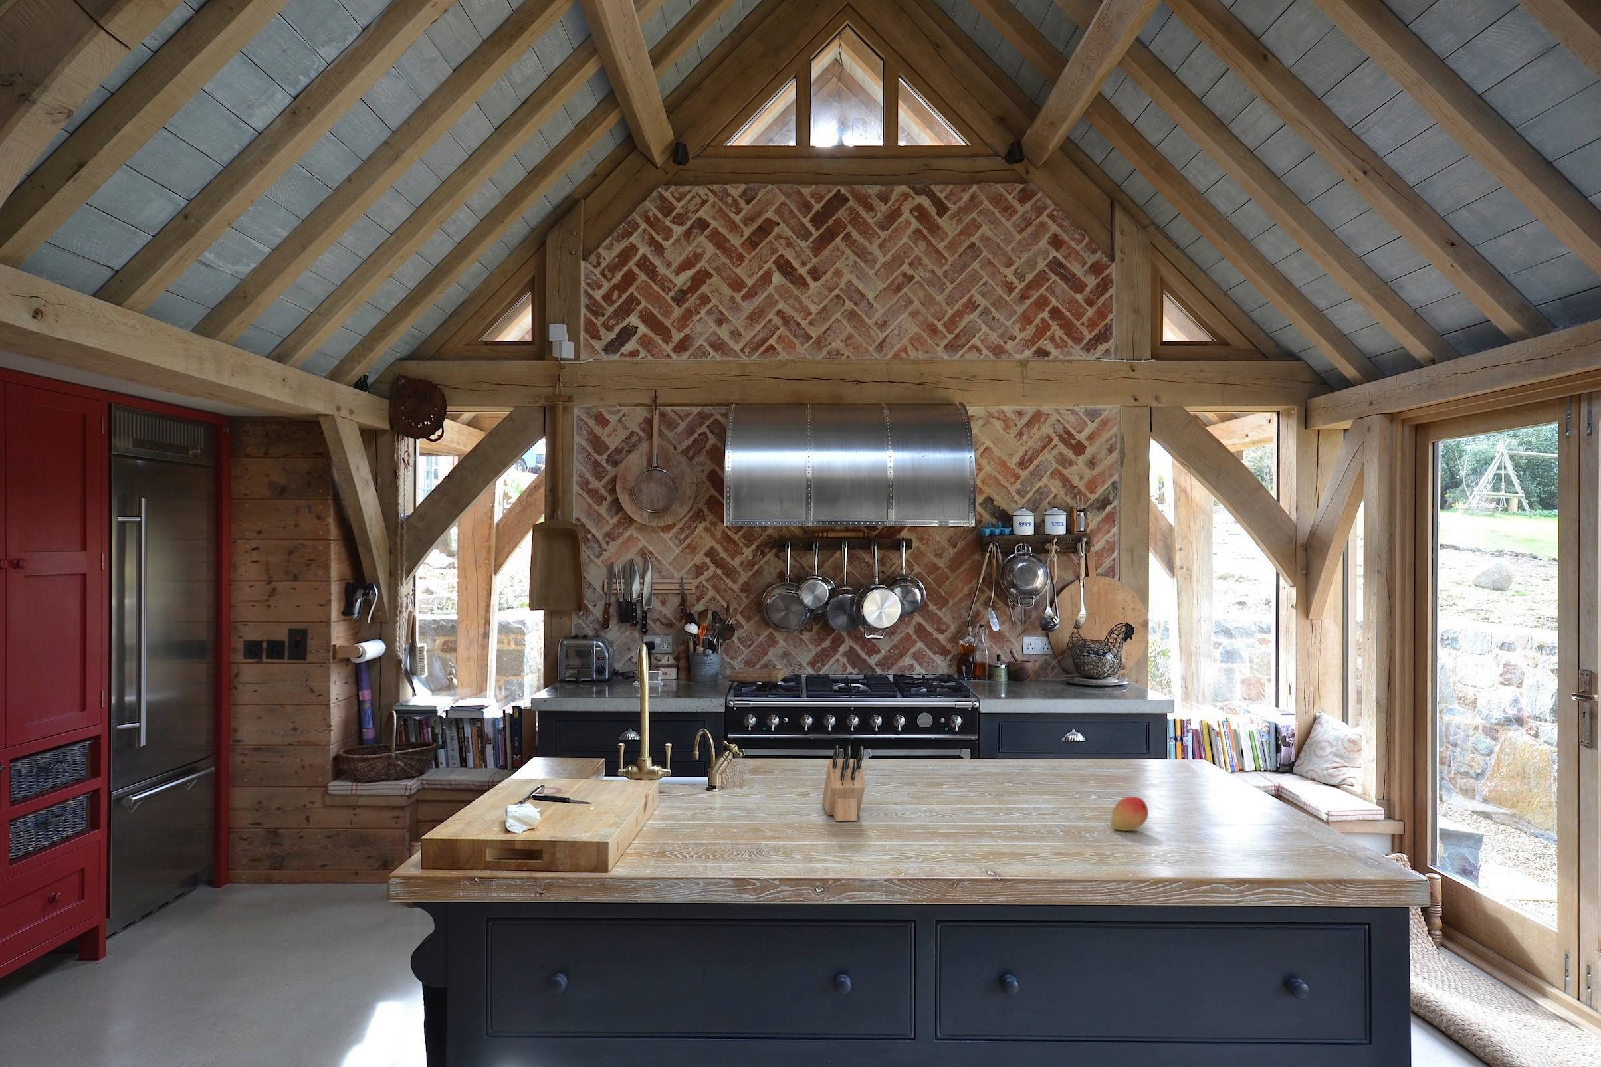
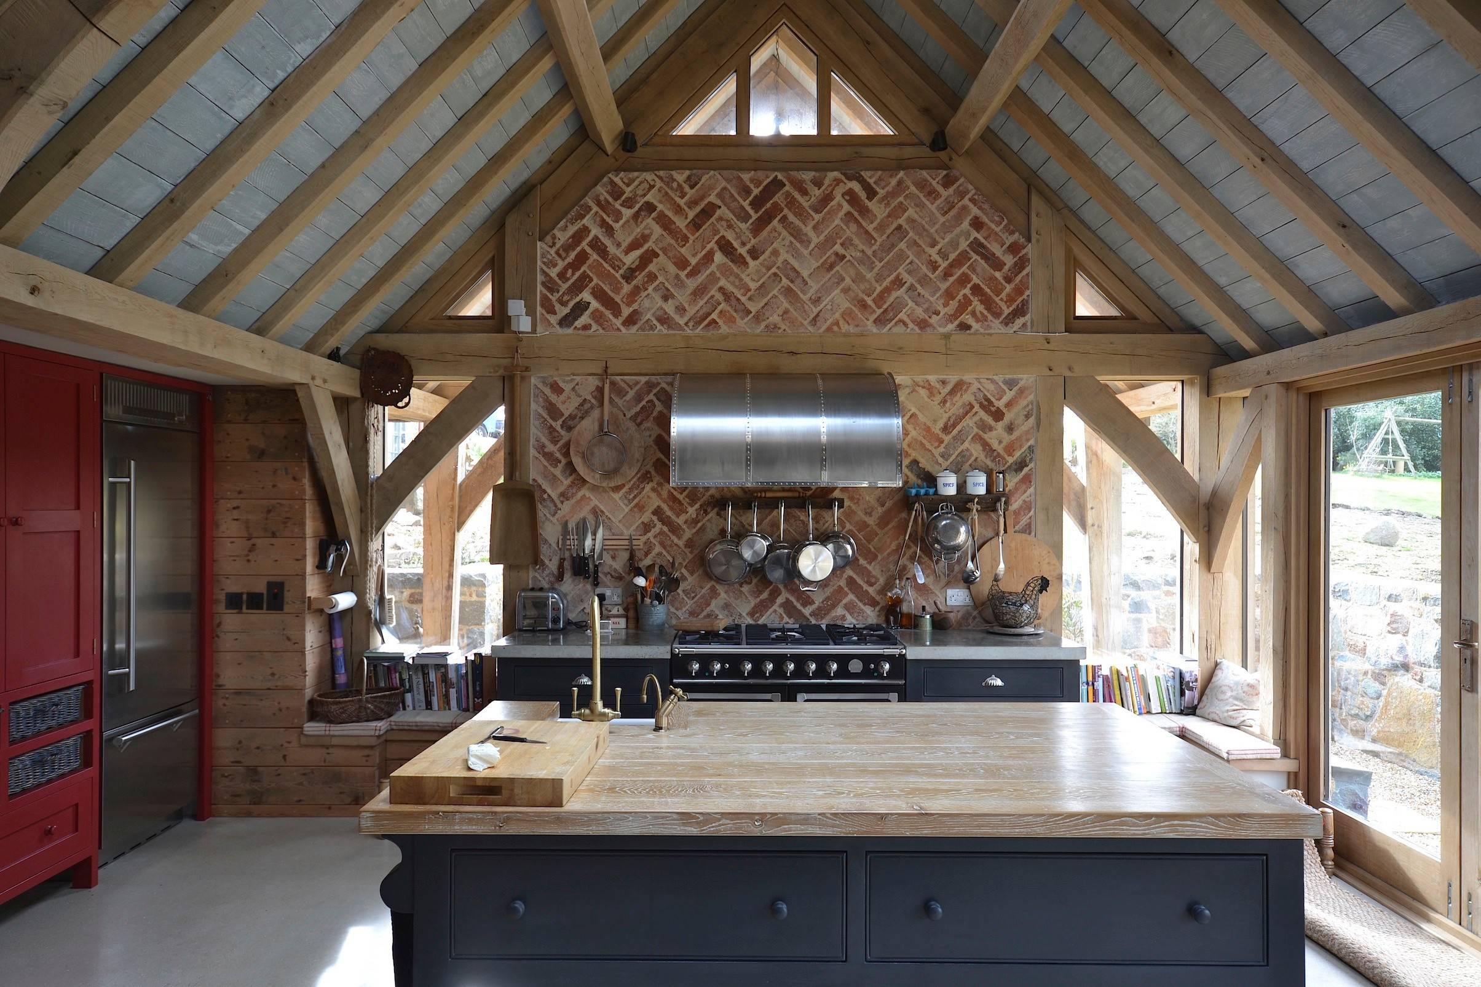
- knife block (843, 776)
- fruit (1129, 813)
